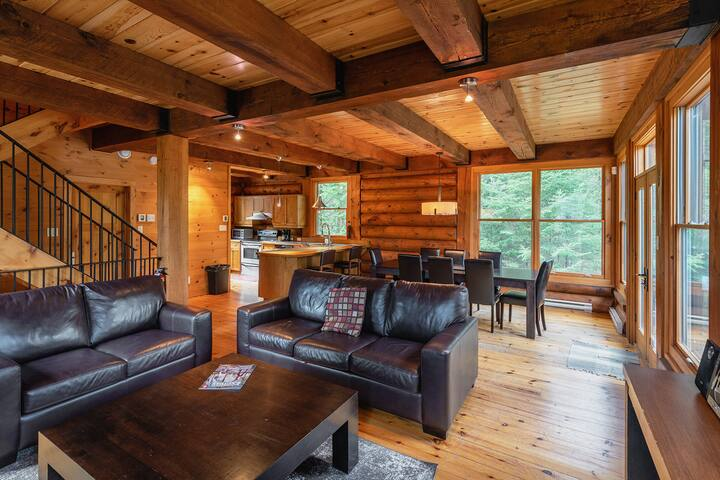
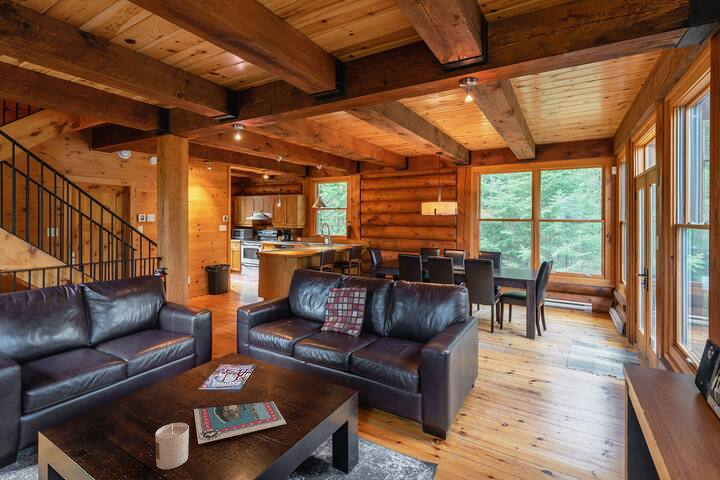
+ candle (172, 442)
+ postcard (235, 408)
